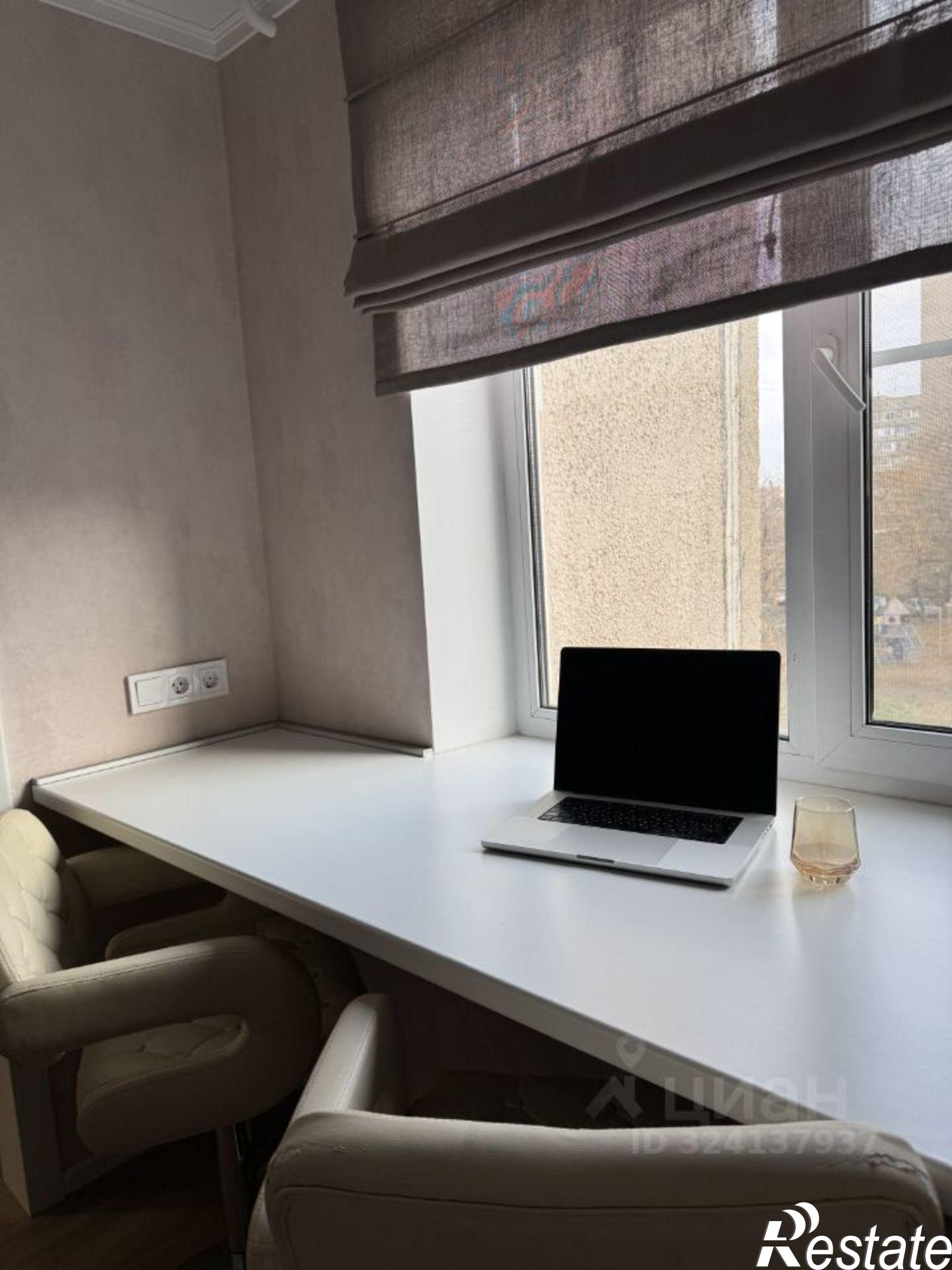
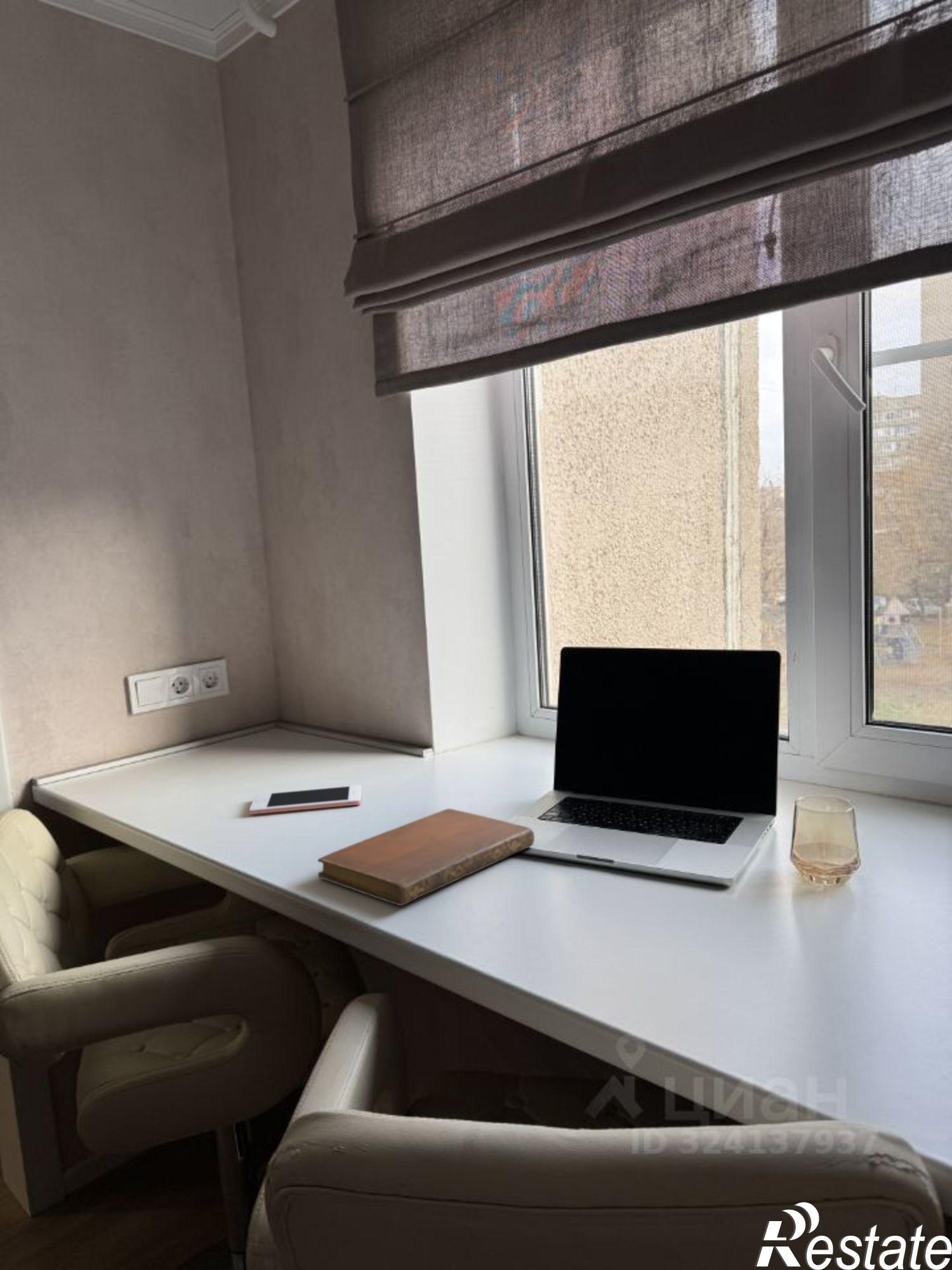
+ notebook (428, 852)
+ cell phone (307, 799)
